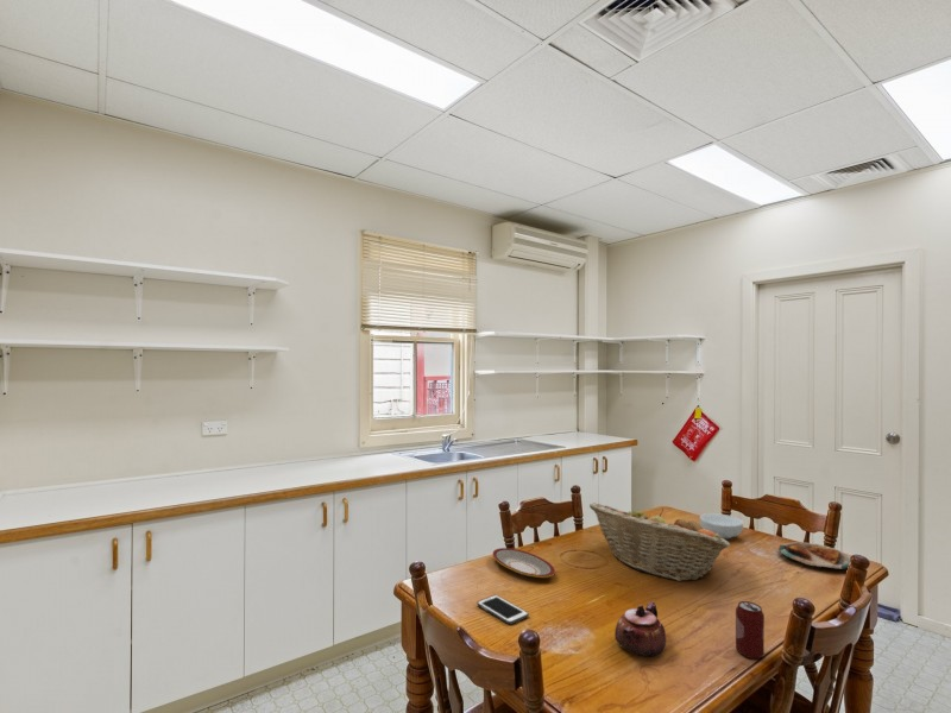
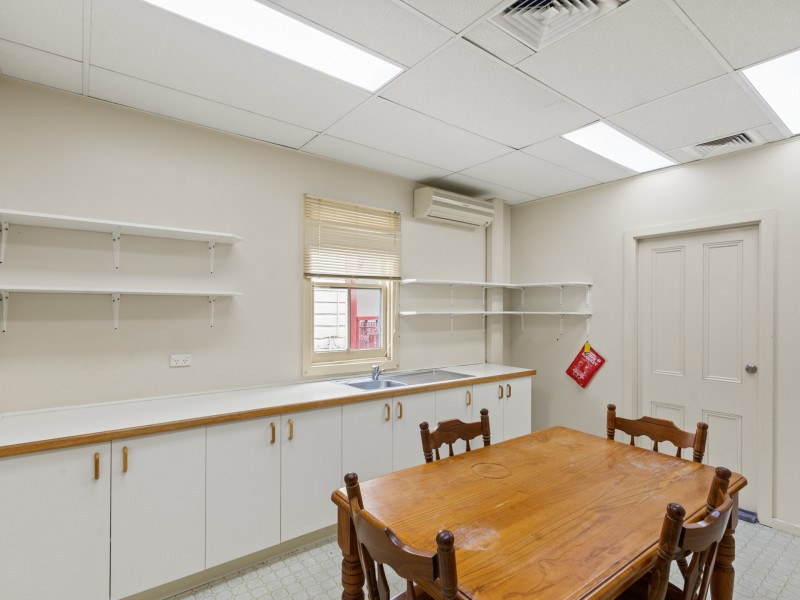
- fruit basket (654, 534)
- cell phone (502, 608)
- plate (522, 564)
- cereal bowl (720, 526)
- plate (815, 555)
- beverage can (749, 627)
- teapot (641, 624)
